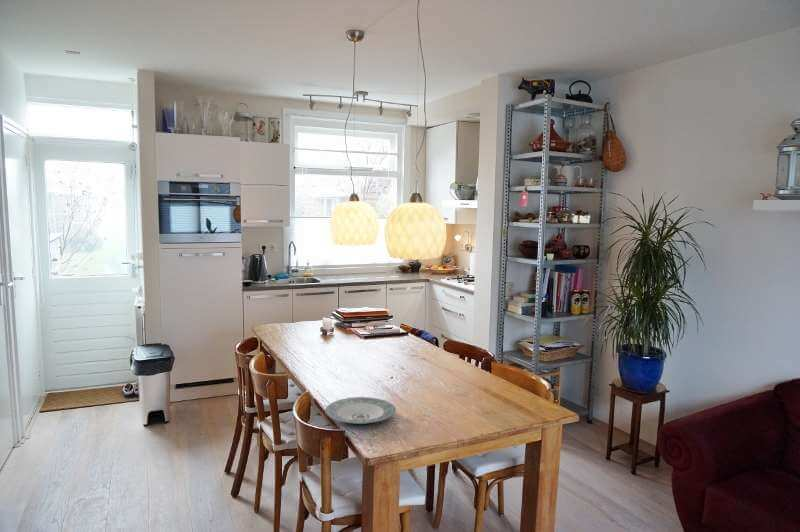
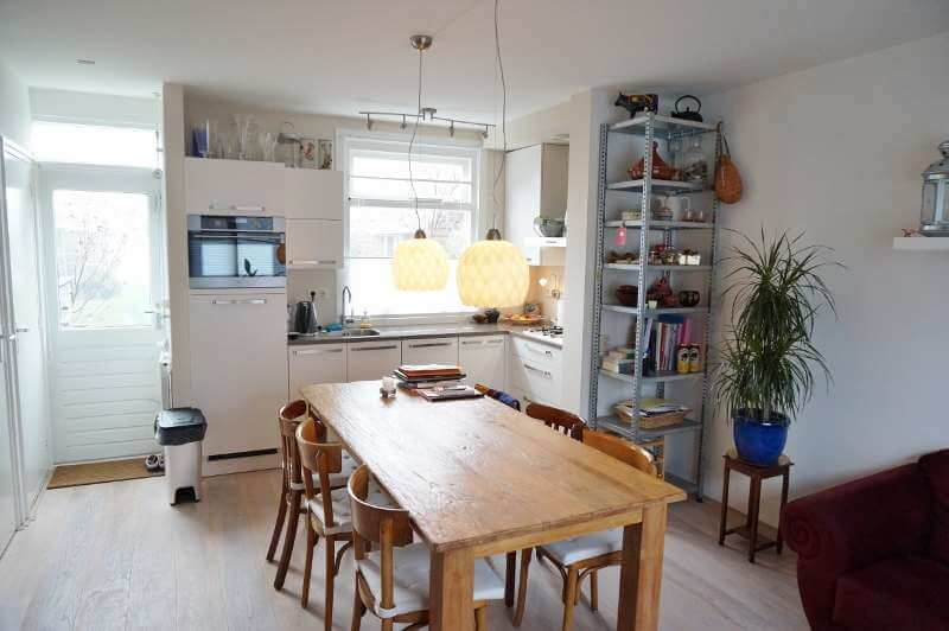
- plate (360, 413)
